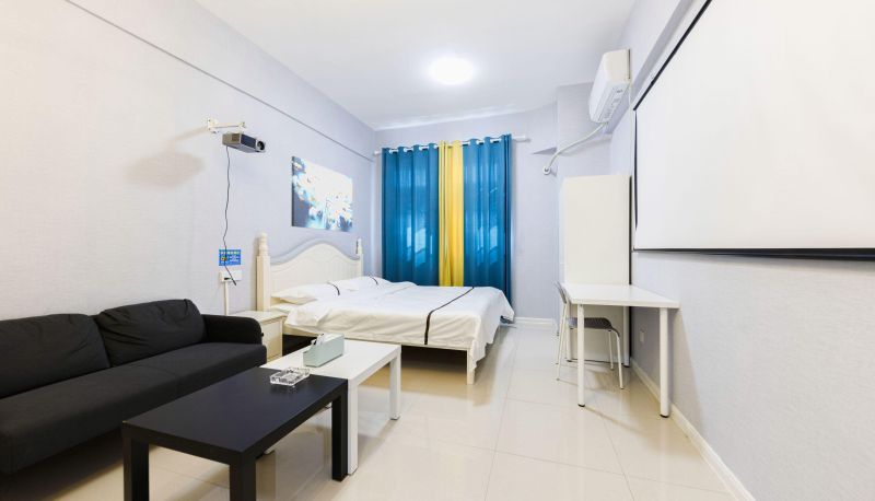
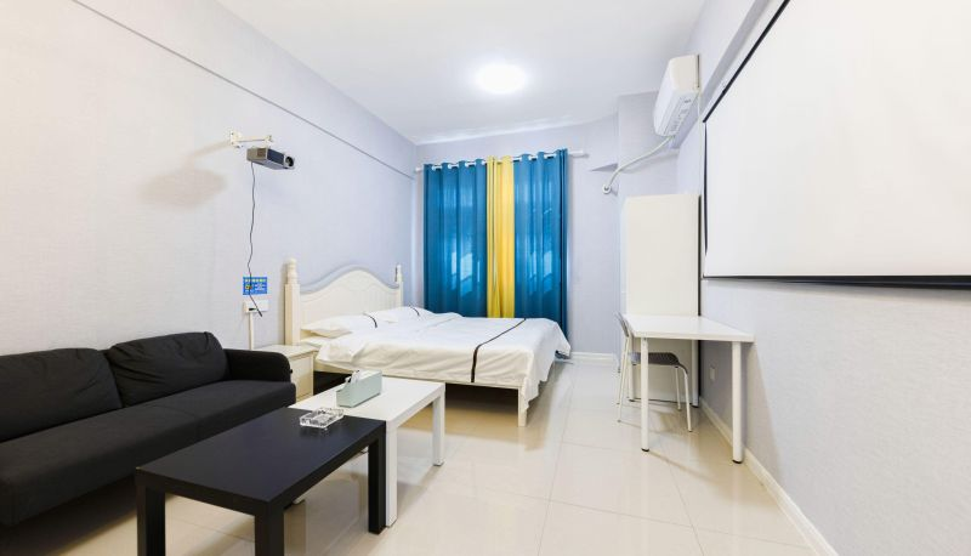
- wall art (325, 199)
